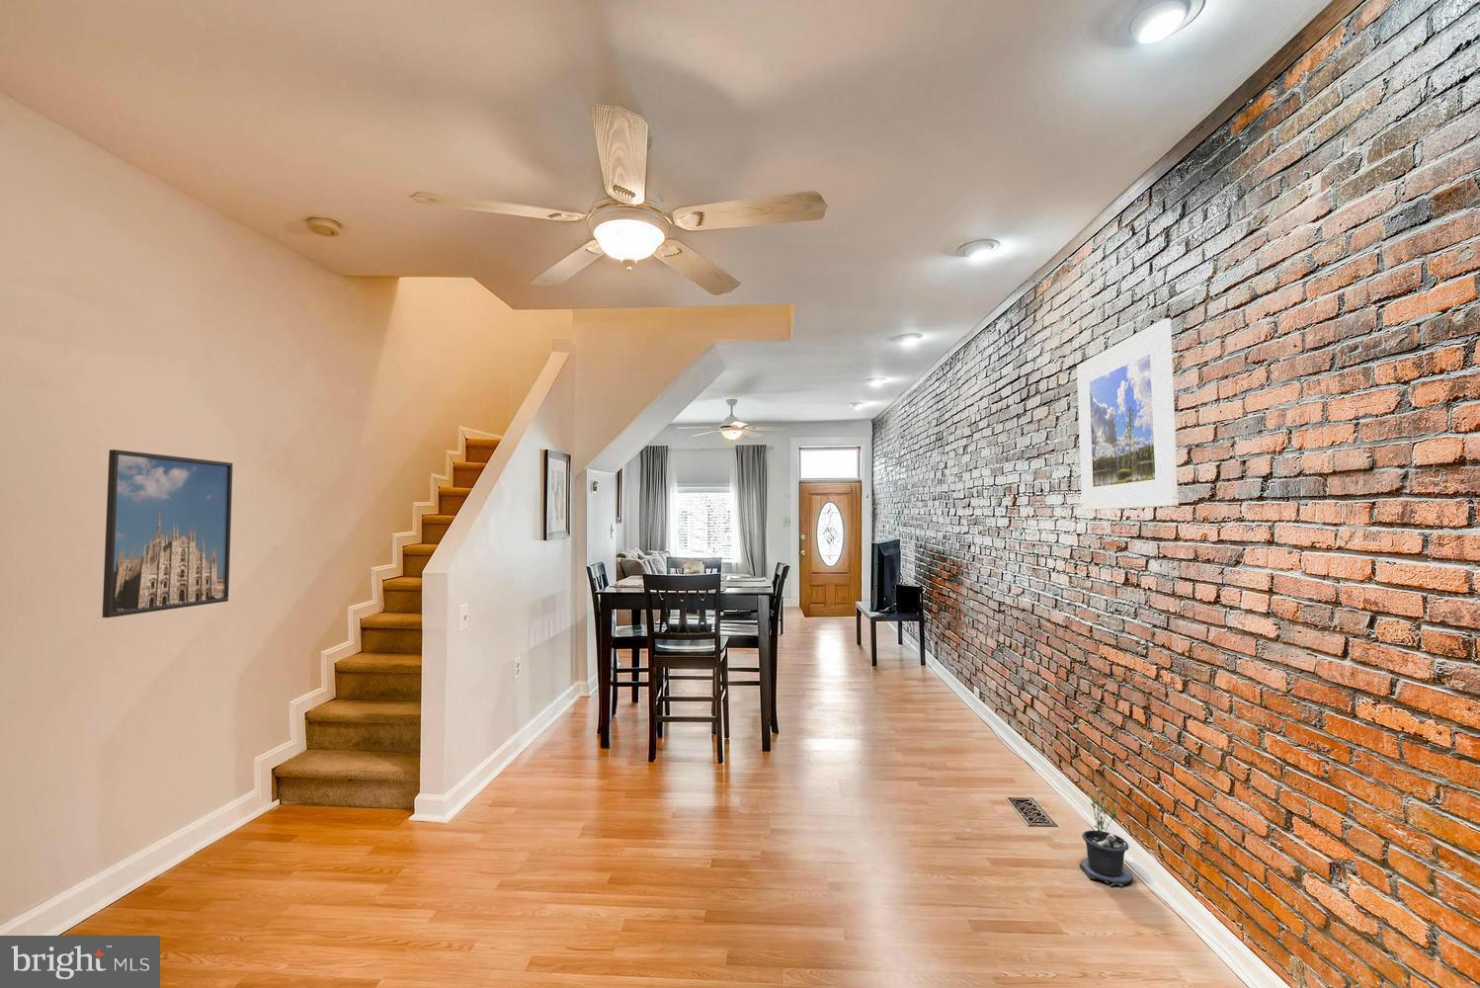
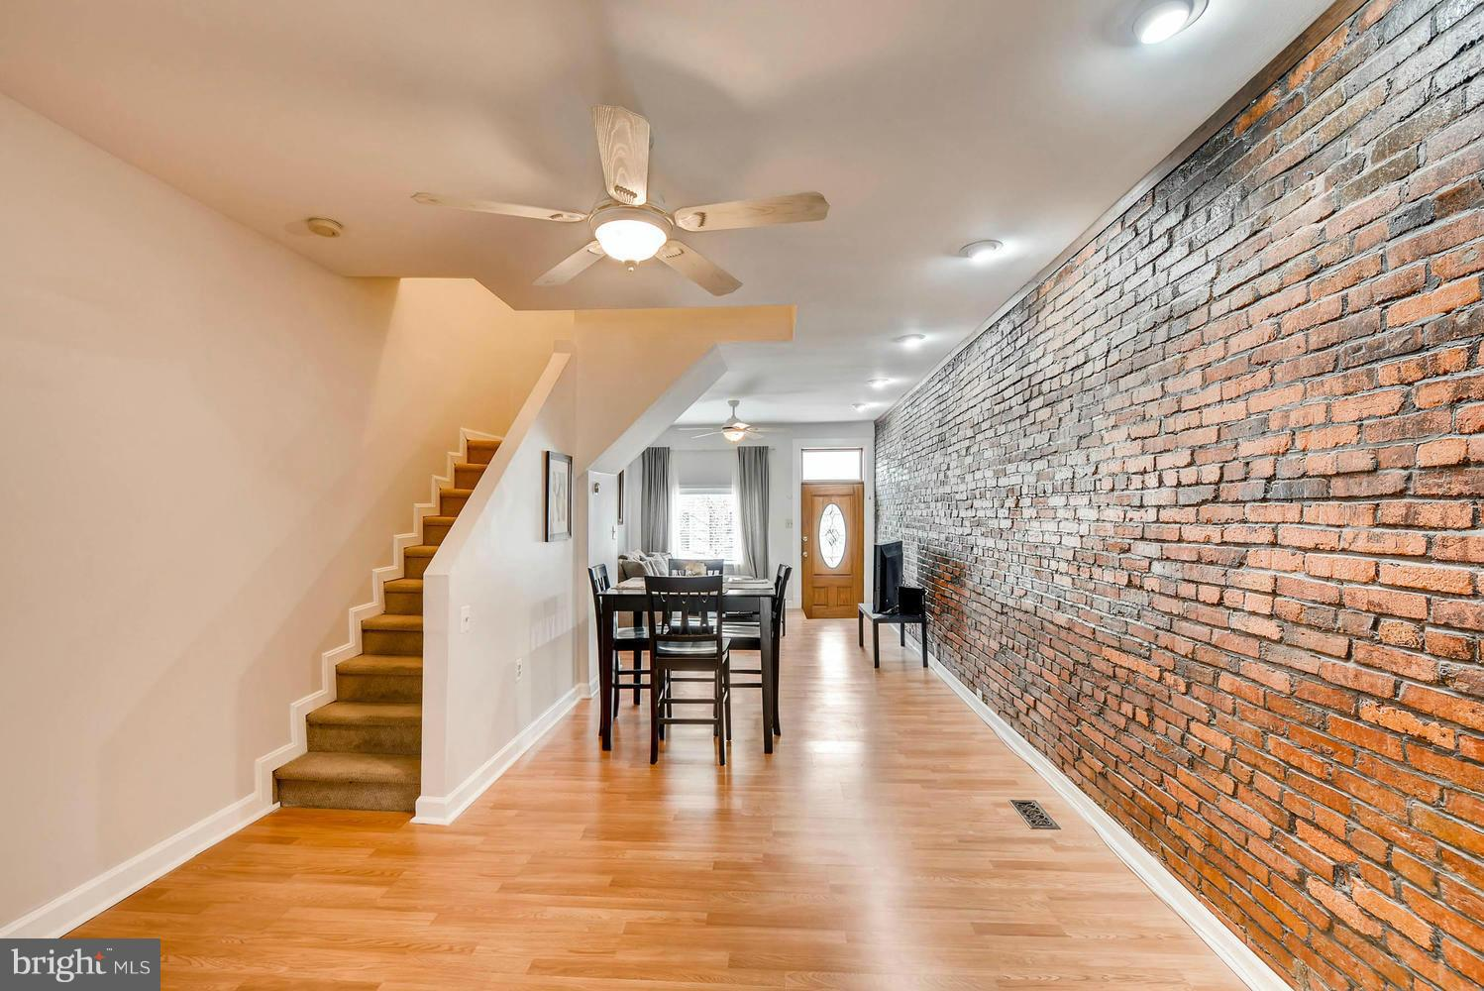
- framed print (1120, 426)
- potted plant (1105, 831)
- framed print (174, 531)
